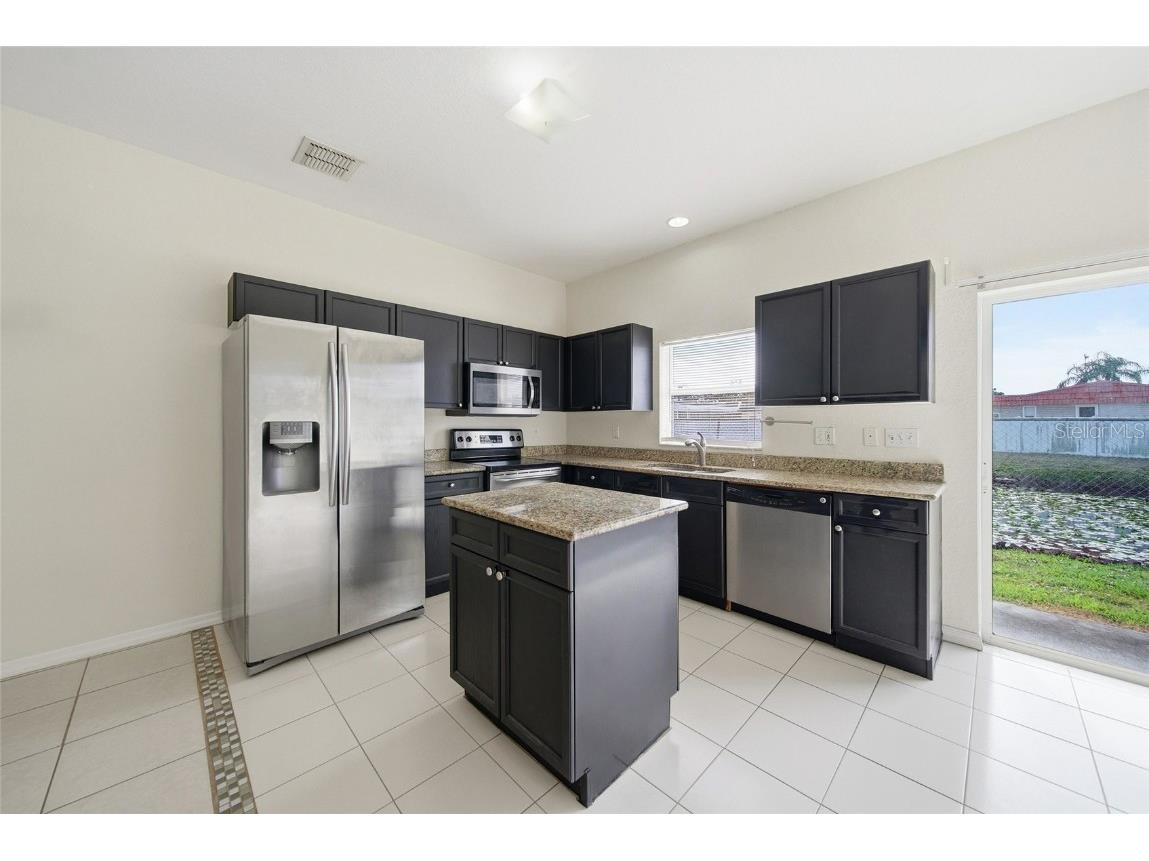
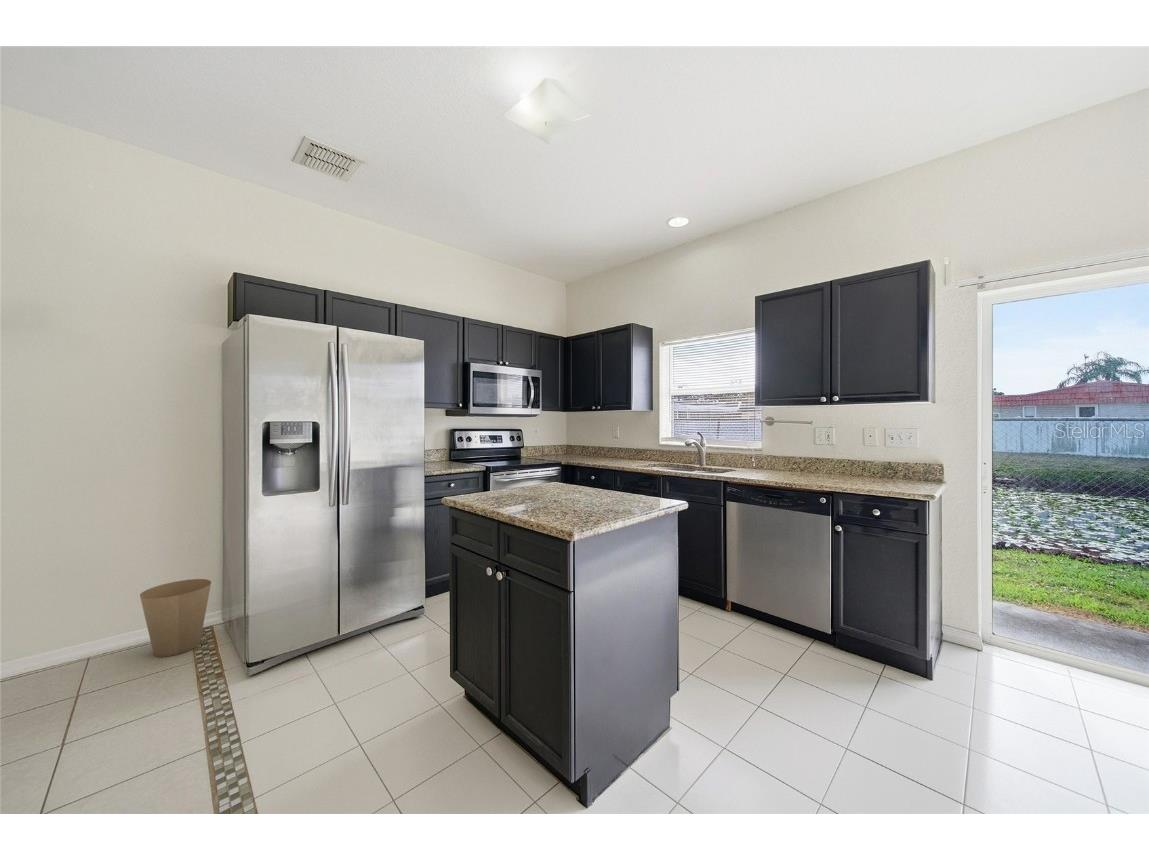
+ trash can (177, 617)
